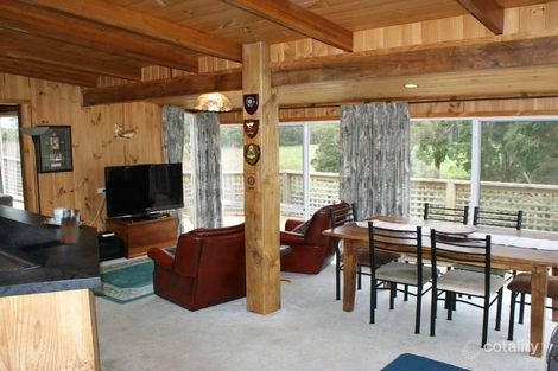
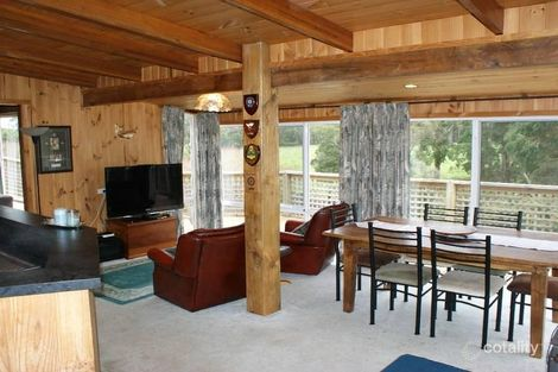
- knife block (68, 224)
